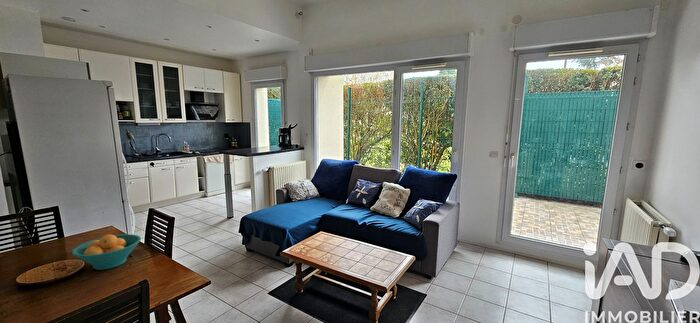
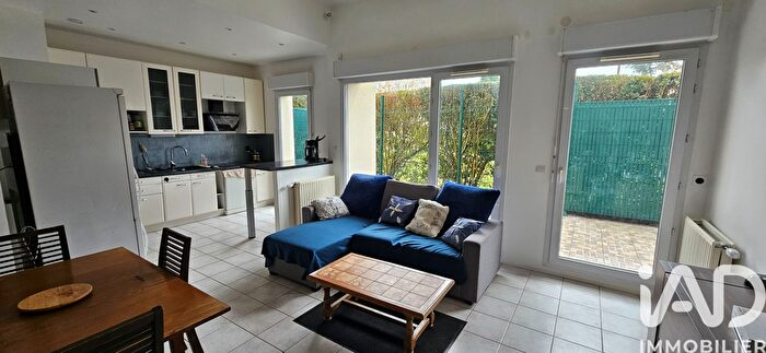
- fruit bowl (108, 249)
